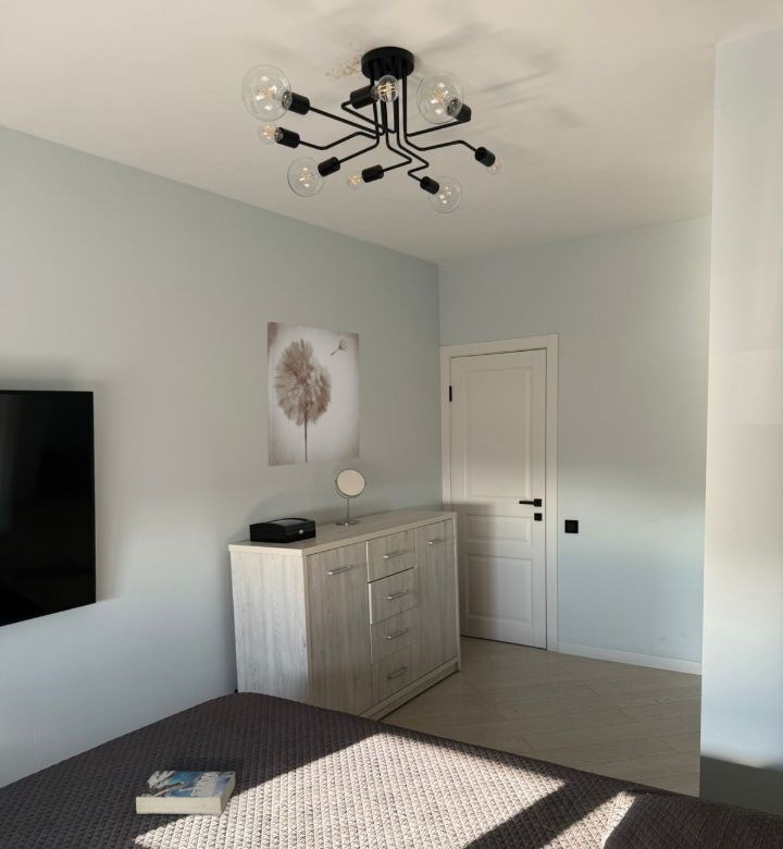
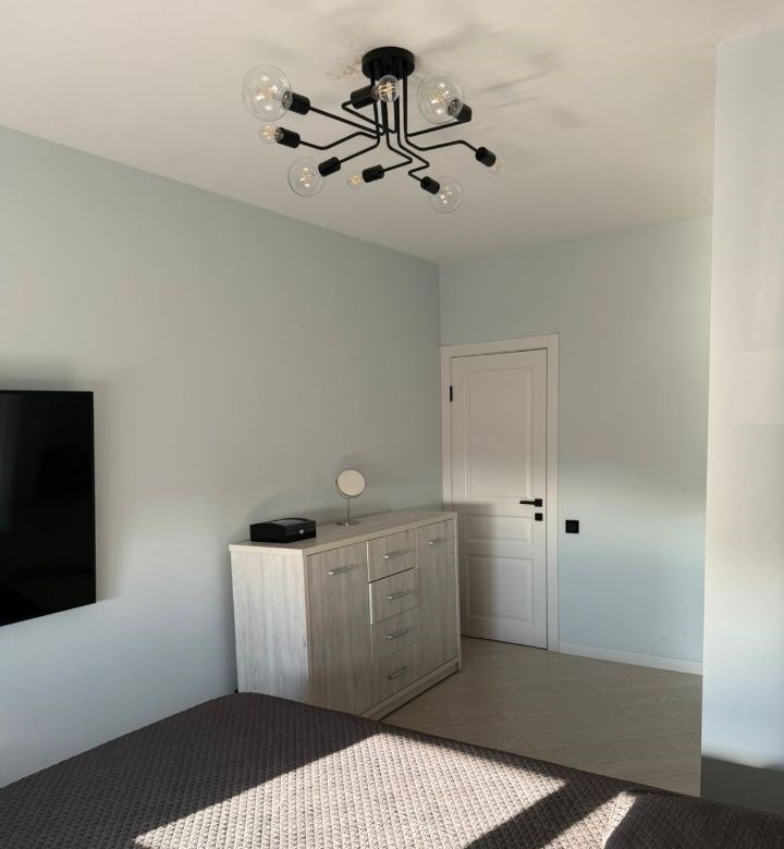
- book (187, 790)
- wall art (316, 395)
